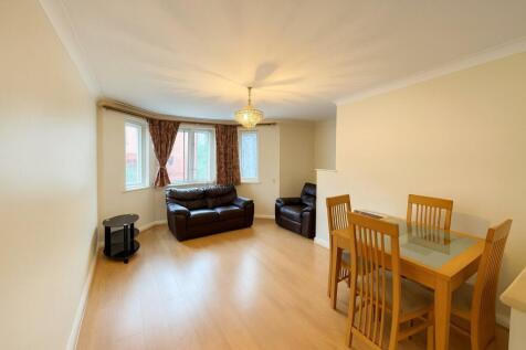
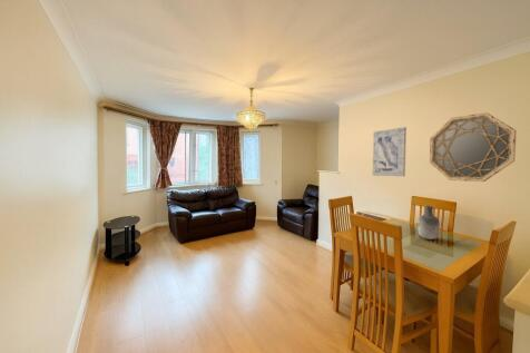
+ wall art (387, 153)
+ home mirror (467, 148)
+ vase (428, 222)
